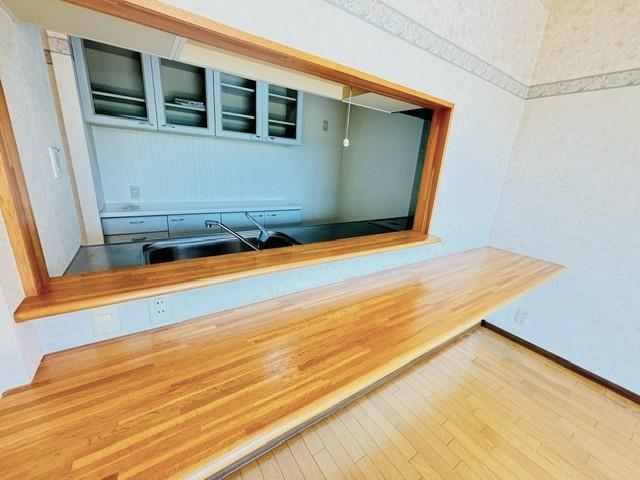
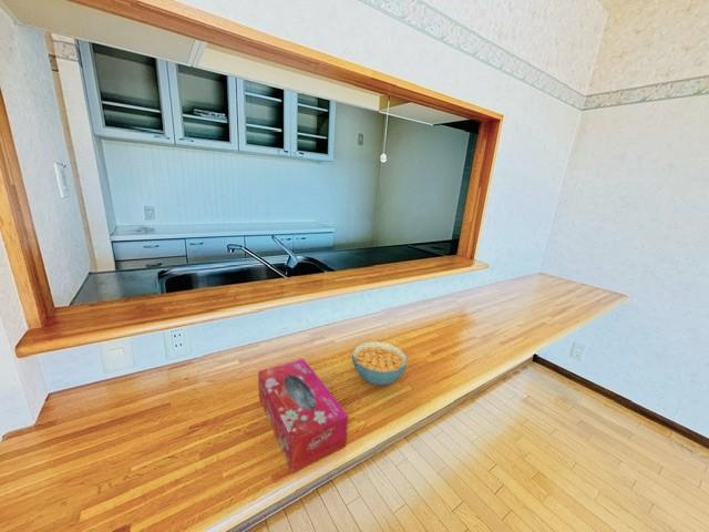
+ tissue box (298, 406)
+ cereal bowl (378, 367)
